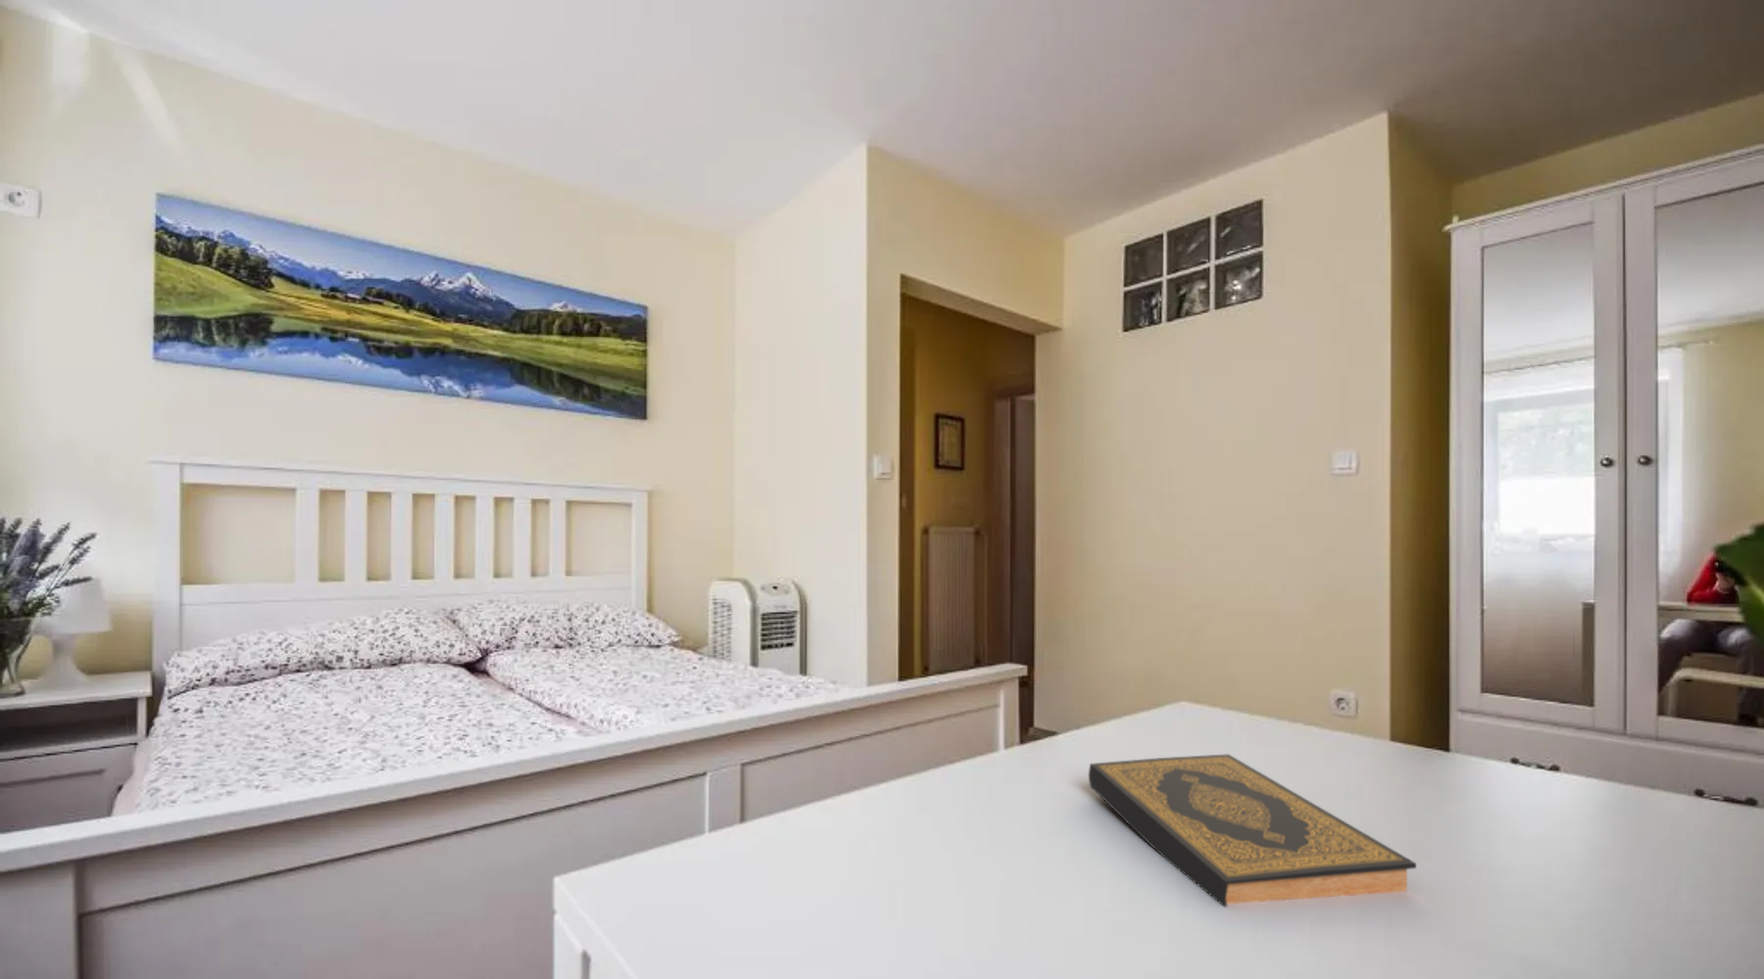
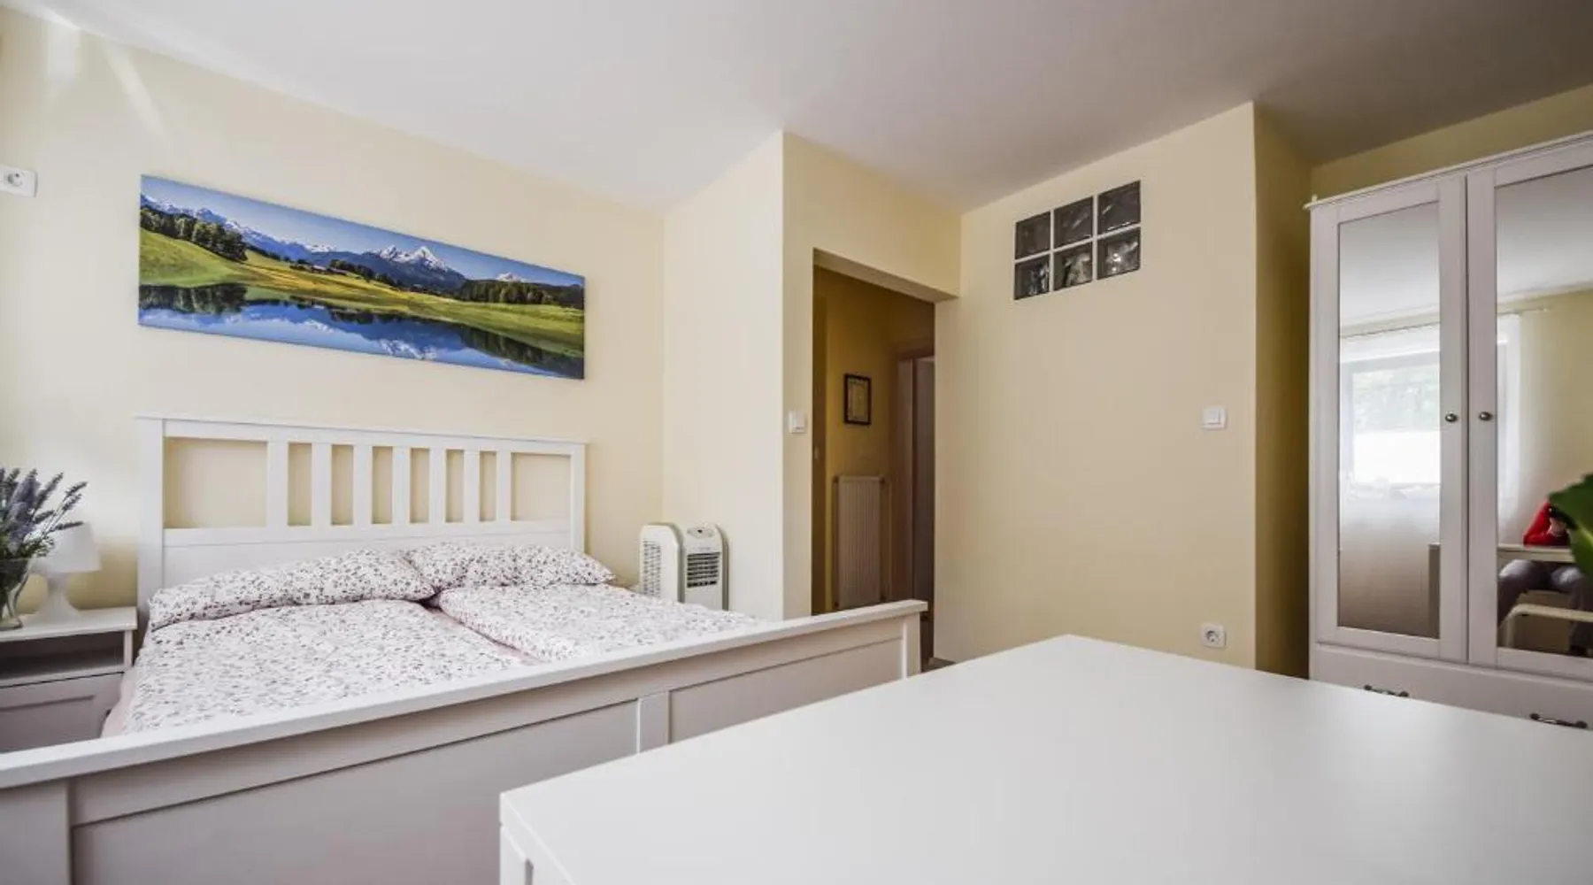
- hardback book (1226, 820)
